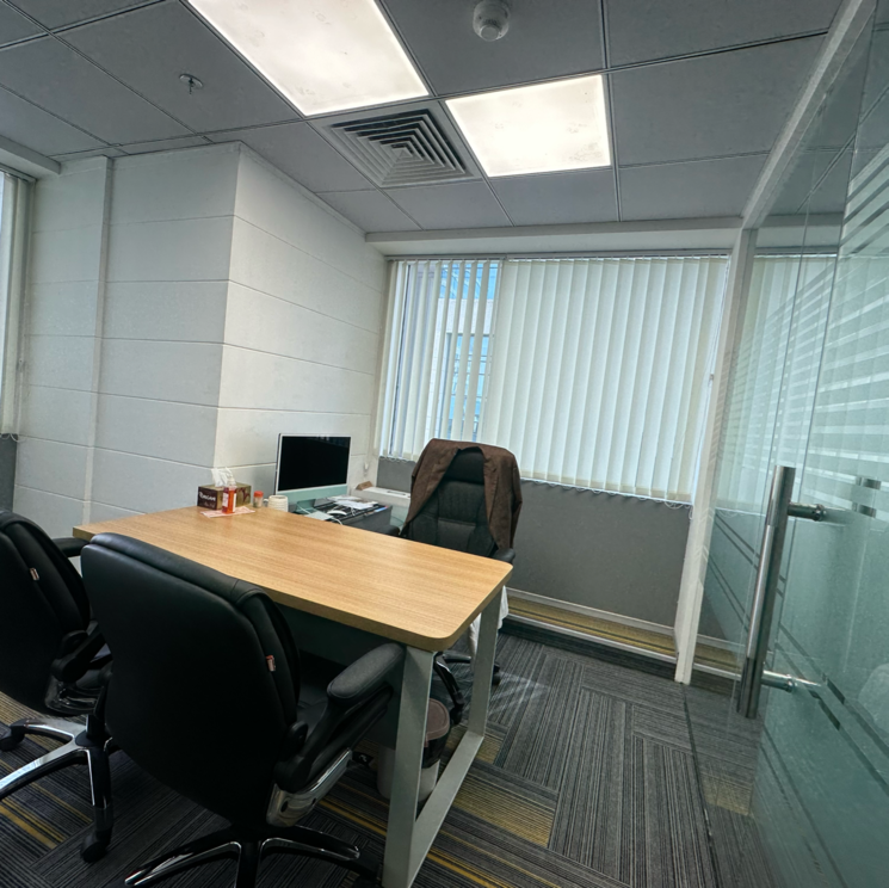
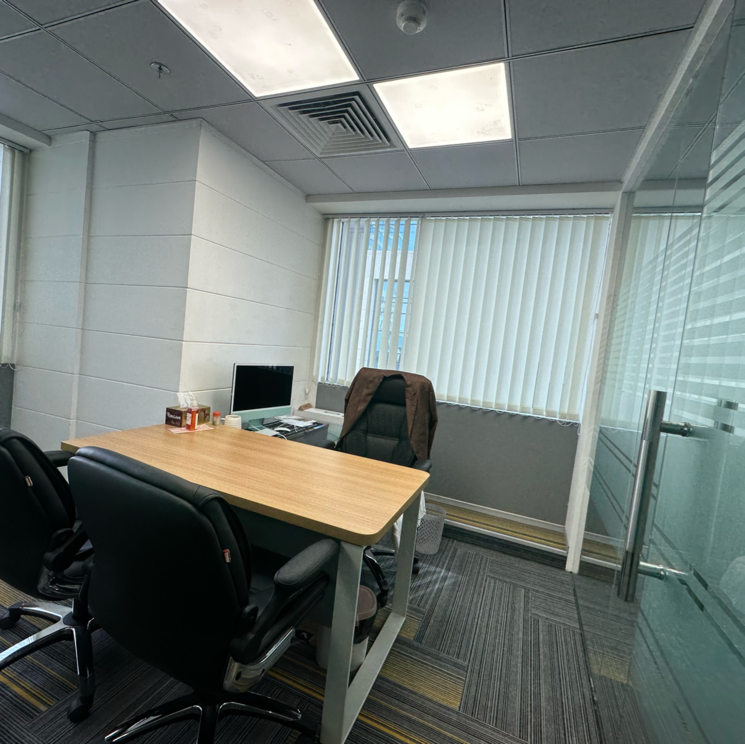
+ wastebasket (427, 528)
